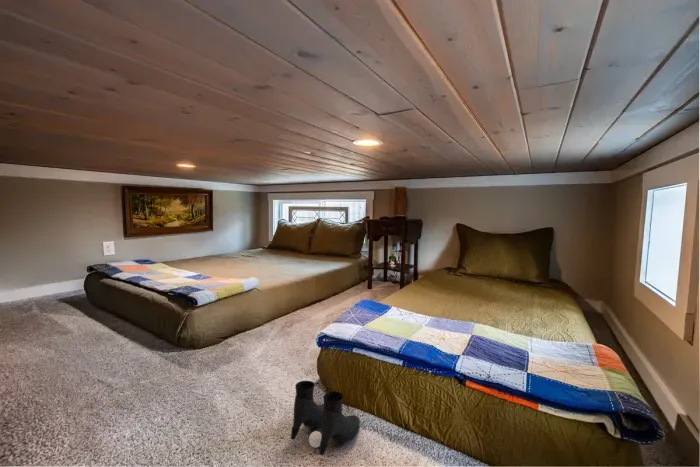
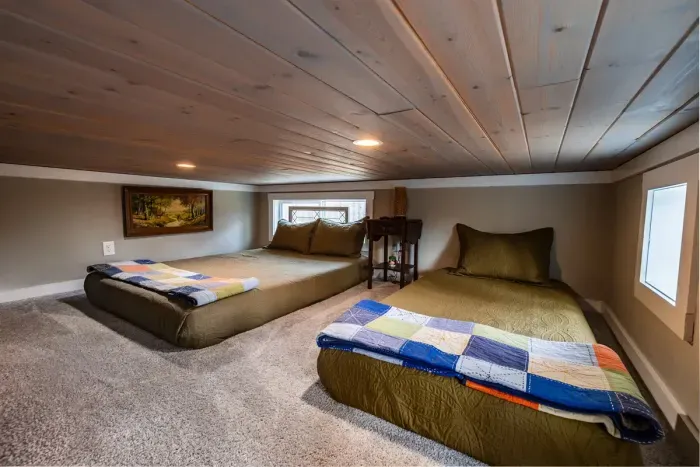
- boots (327, 406)
